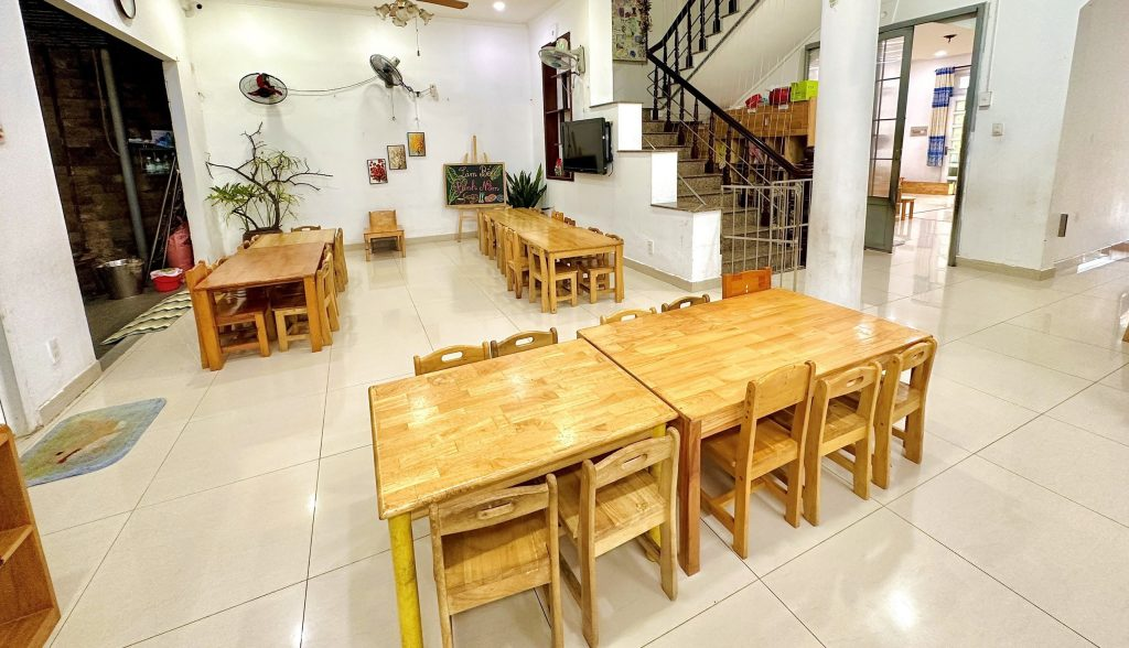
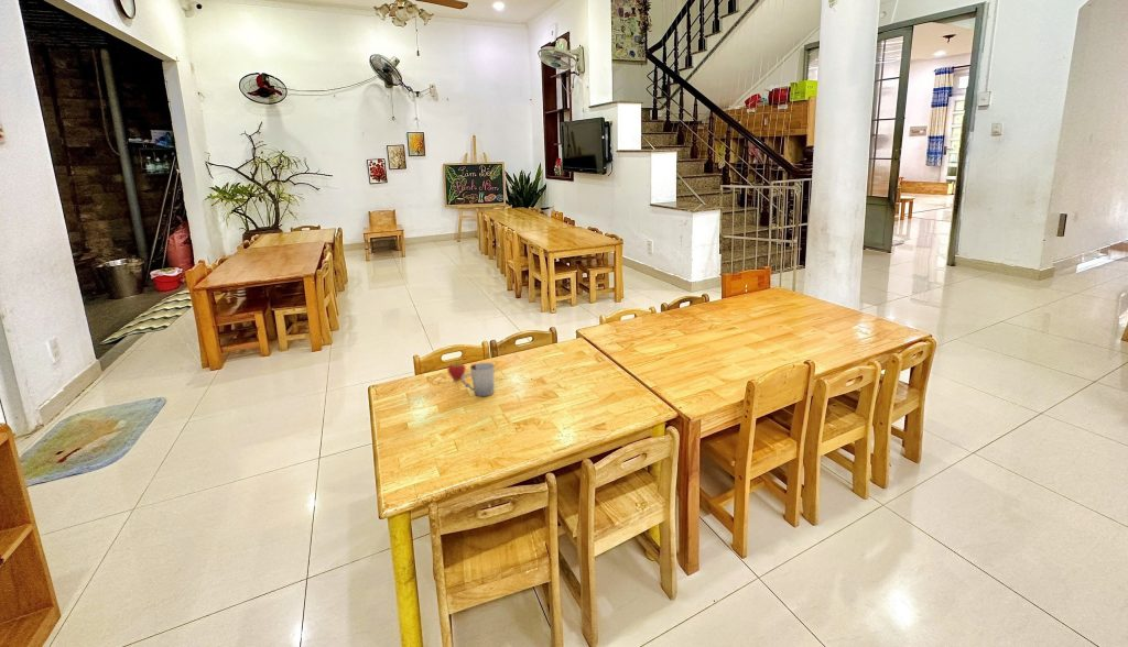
+ fruit (456, 371)
+ cup (478, 380)
